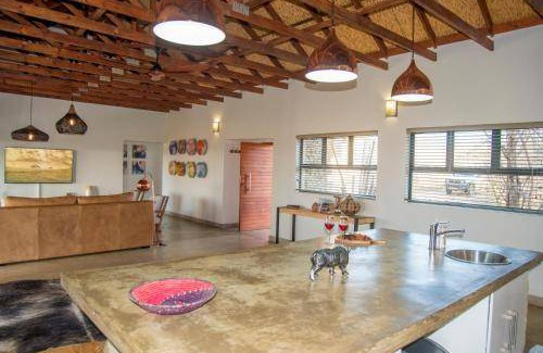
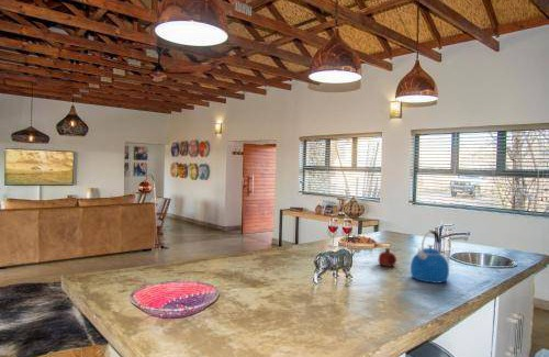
+ fruit (386, 256)
+ kettle (427, 255)
